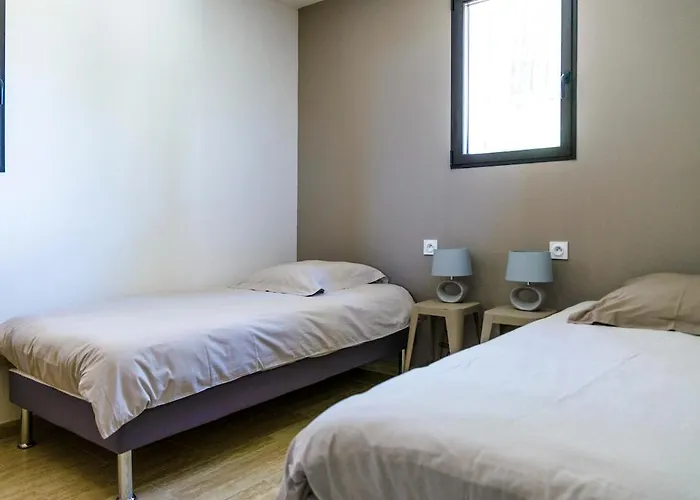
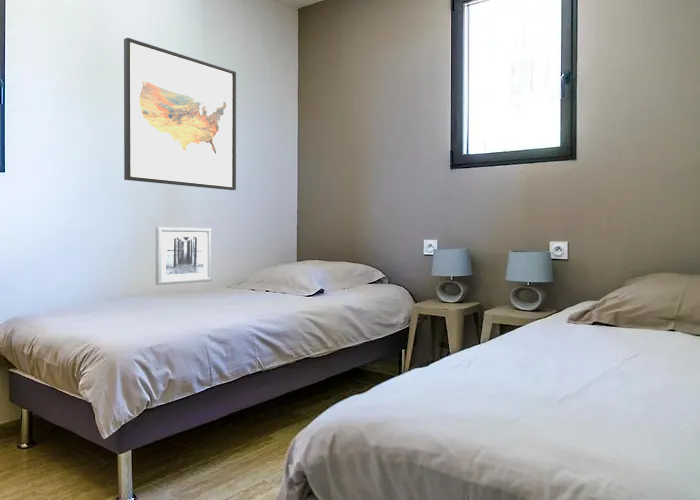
+ wall art (184, 121)
+ wall art (184, 255)
